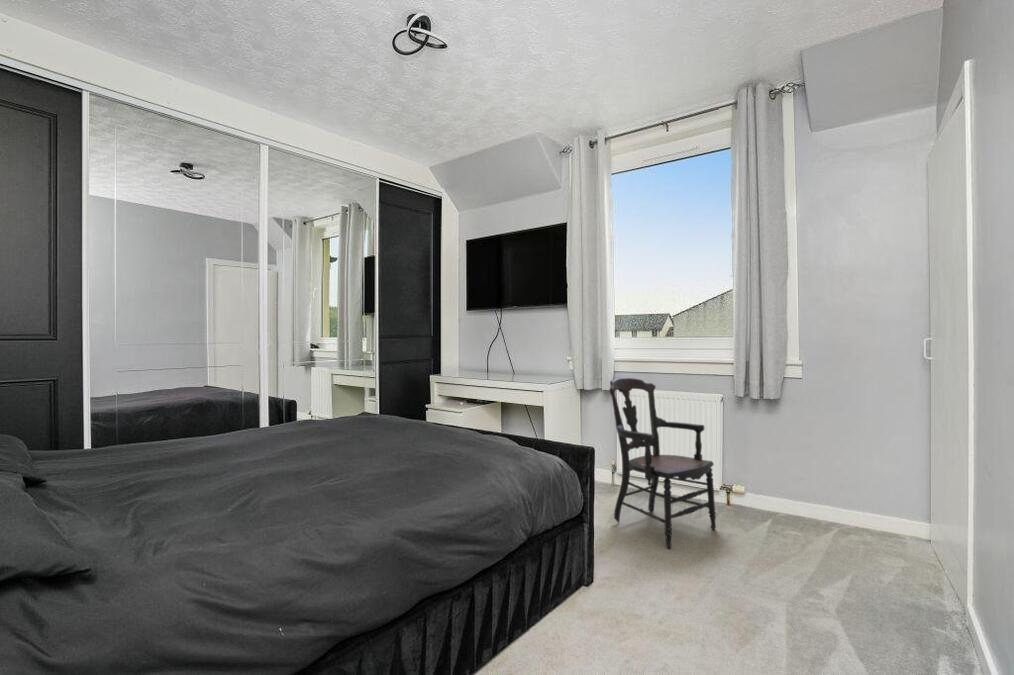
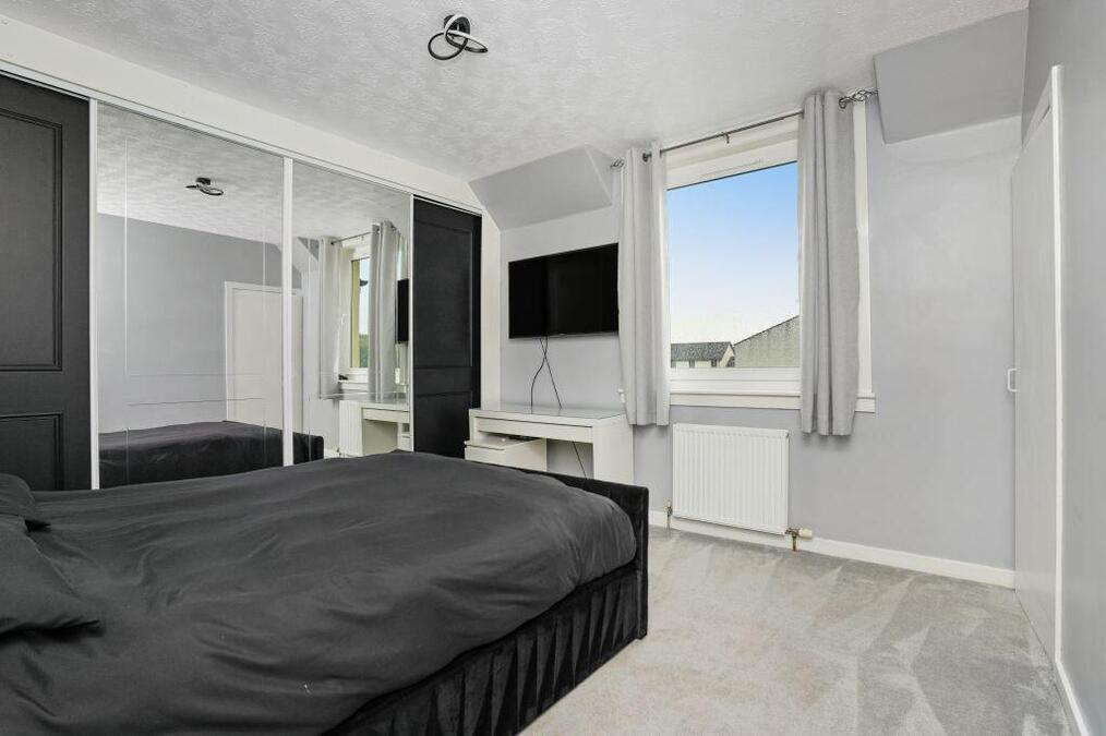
- armchair (657, 453)
